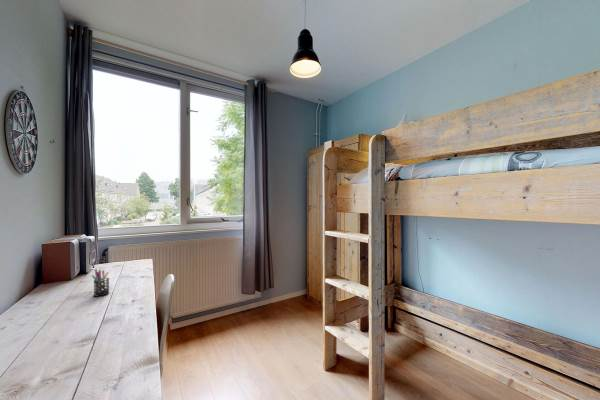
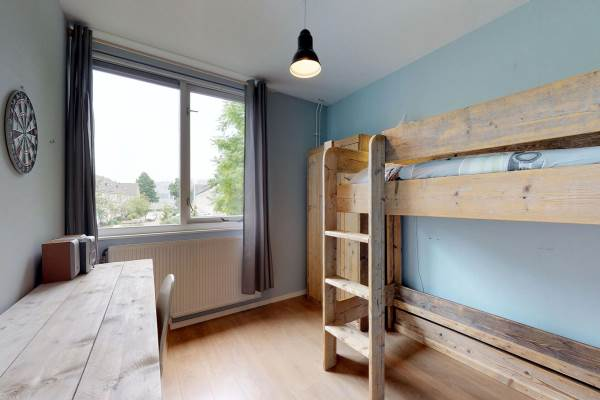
- pen holder (99, 282)
